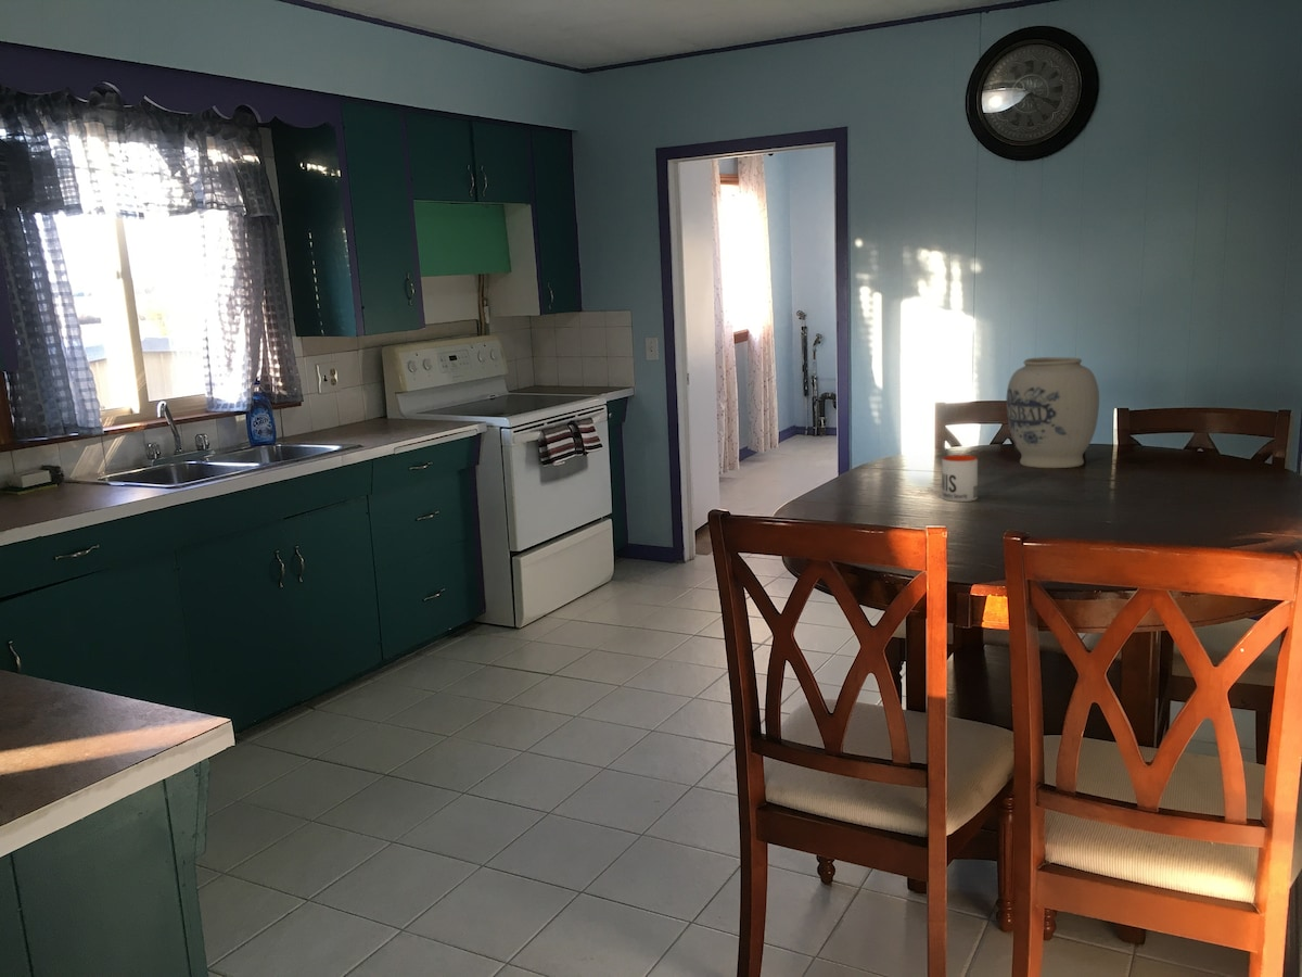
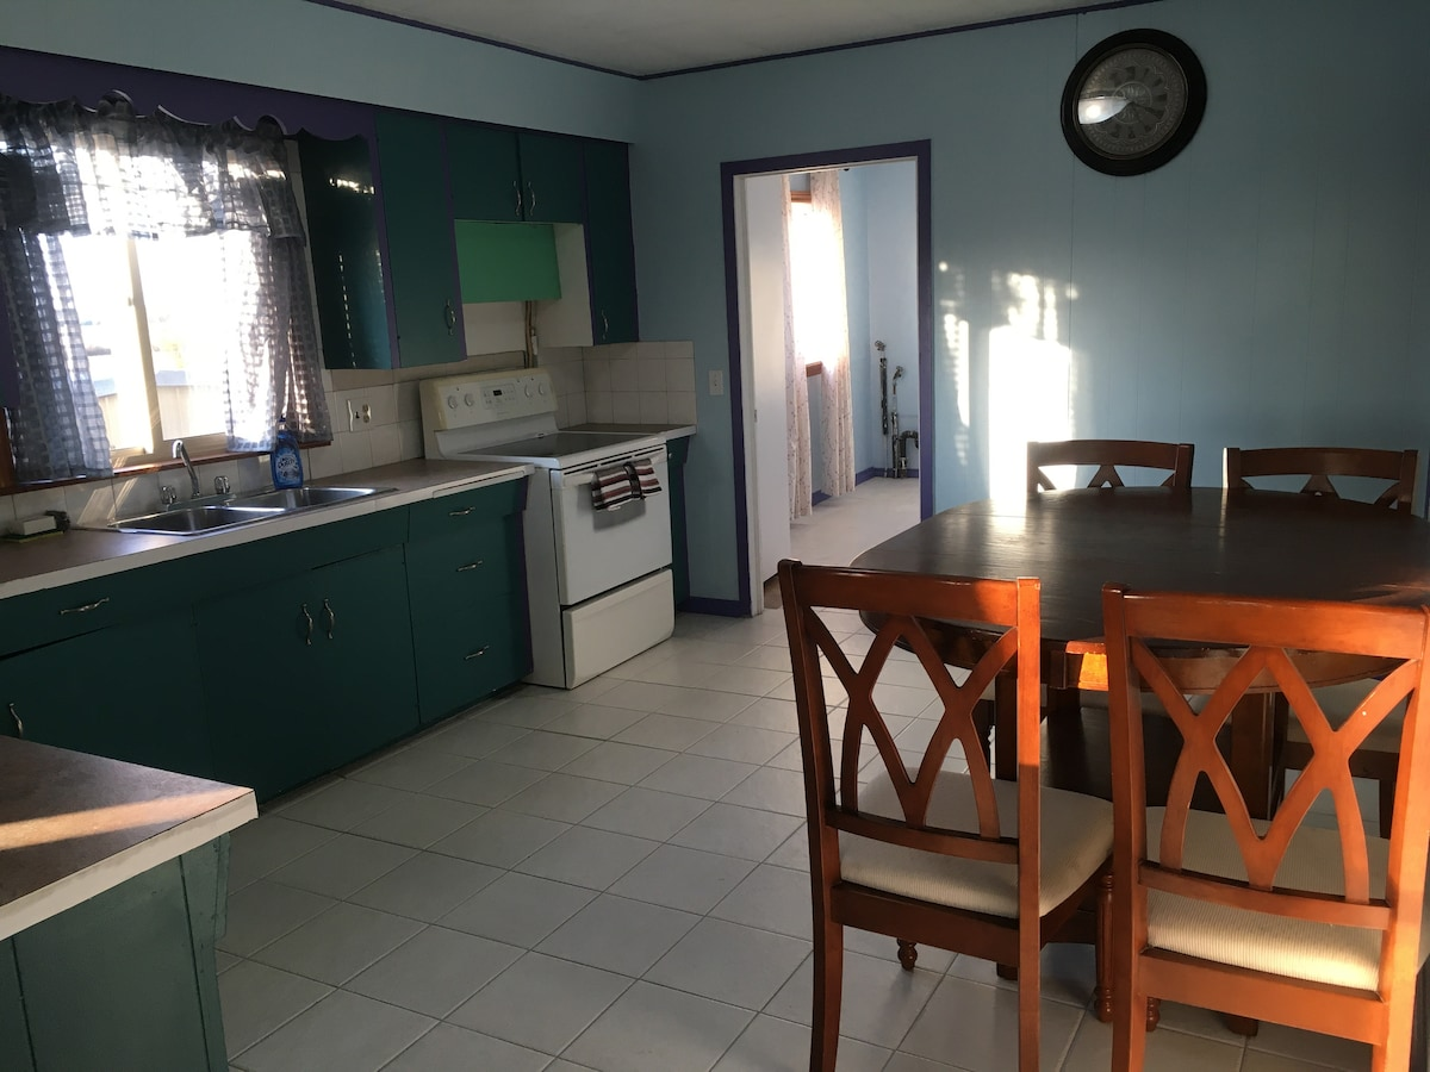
- vase (1051, 411)
- mug (961, 477)
